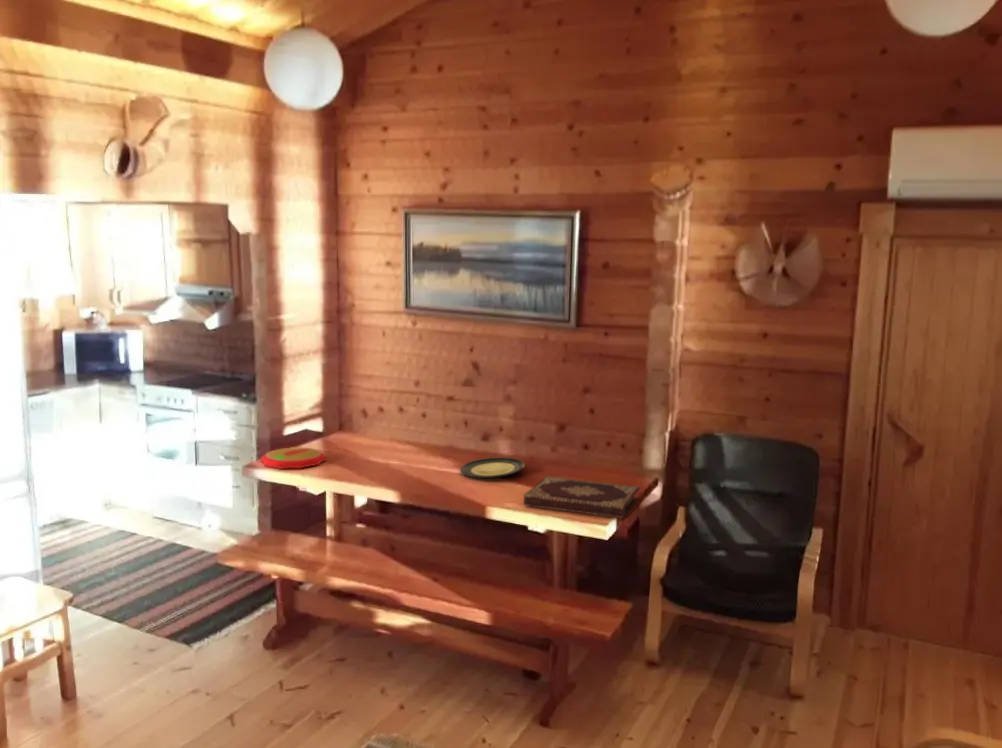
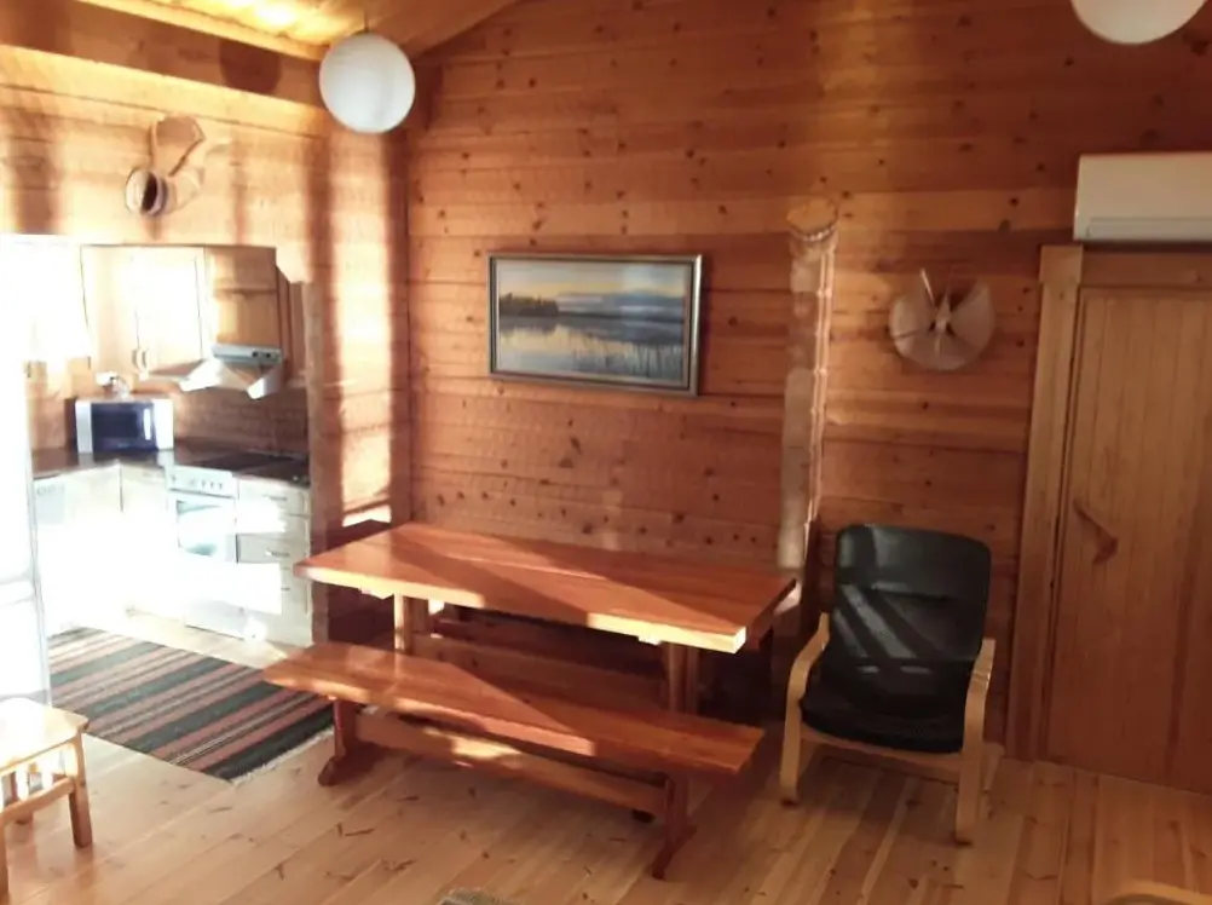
- plate (293, 456)
- book (582, 496)
- plate (492, 467)
